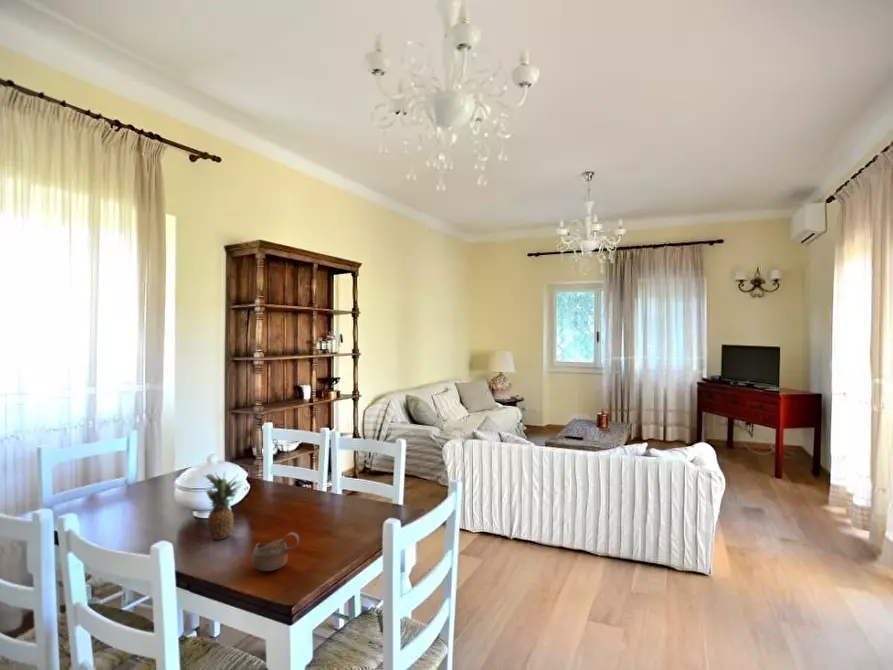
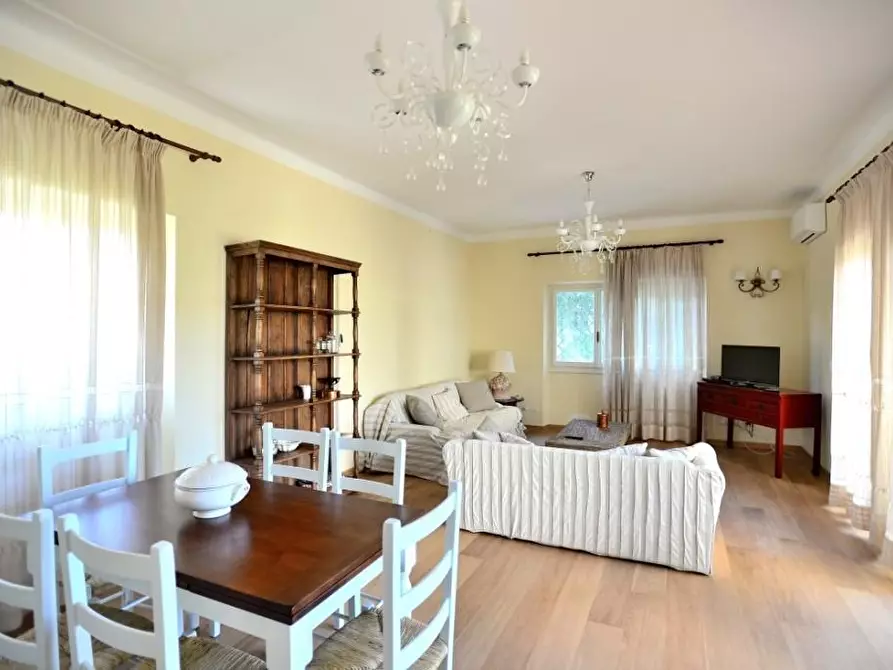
- fruit (222, 503)
- cup (273, 551)
